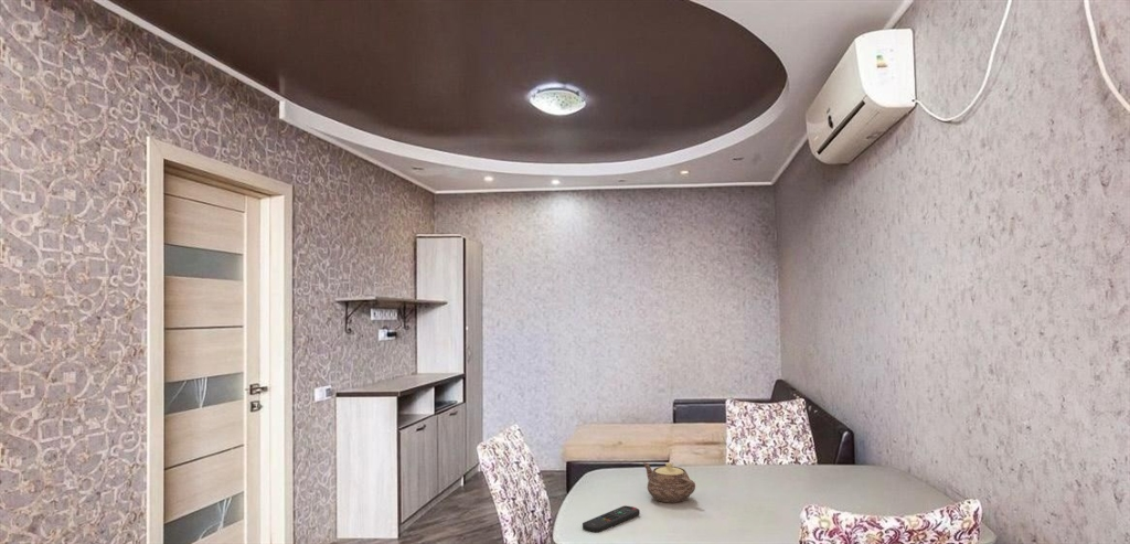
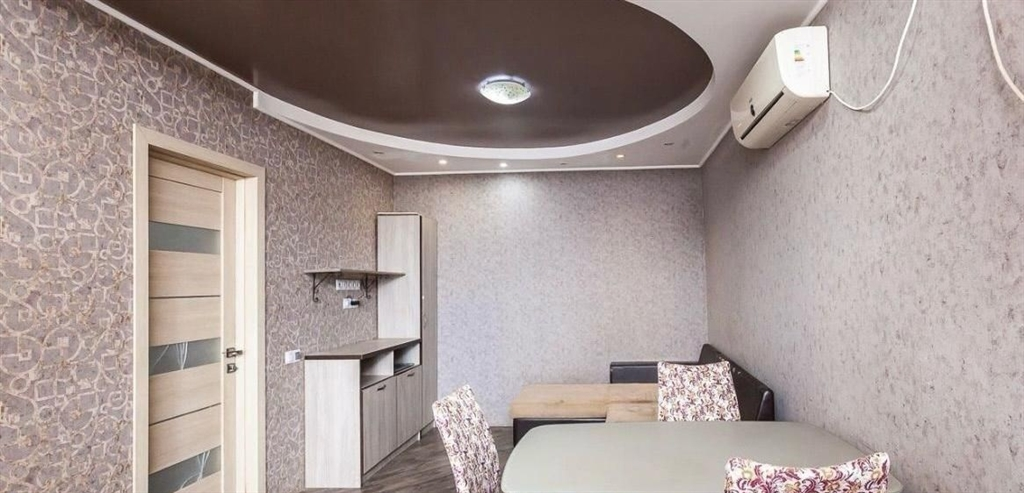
- teapot (668, 480)
- remote control (611, 518)
